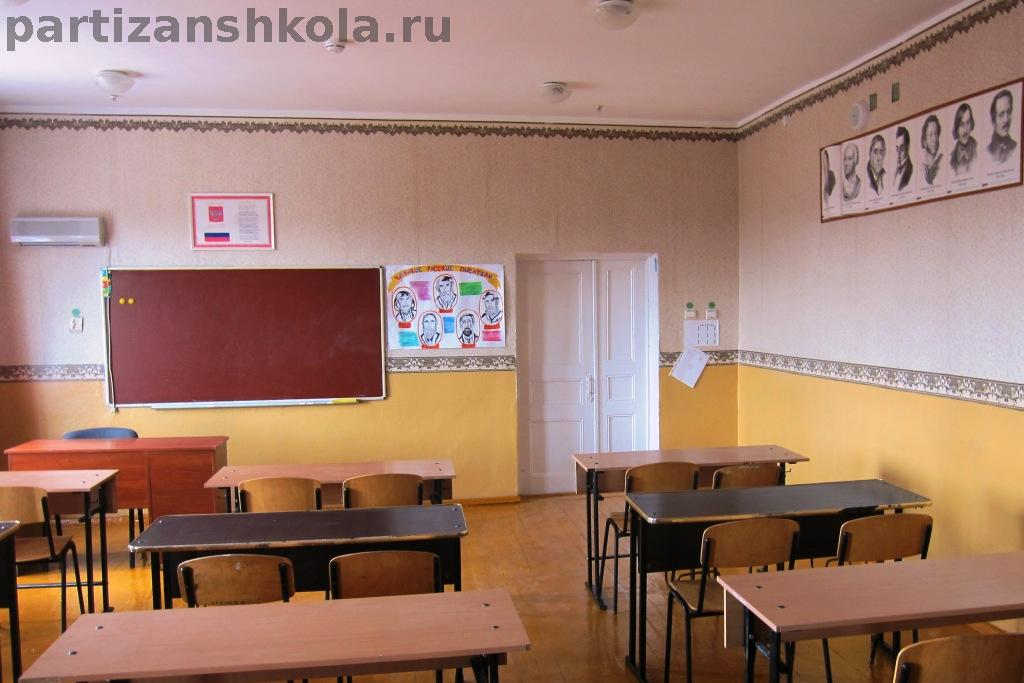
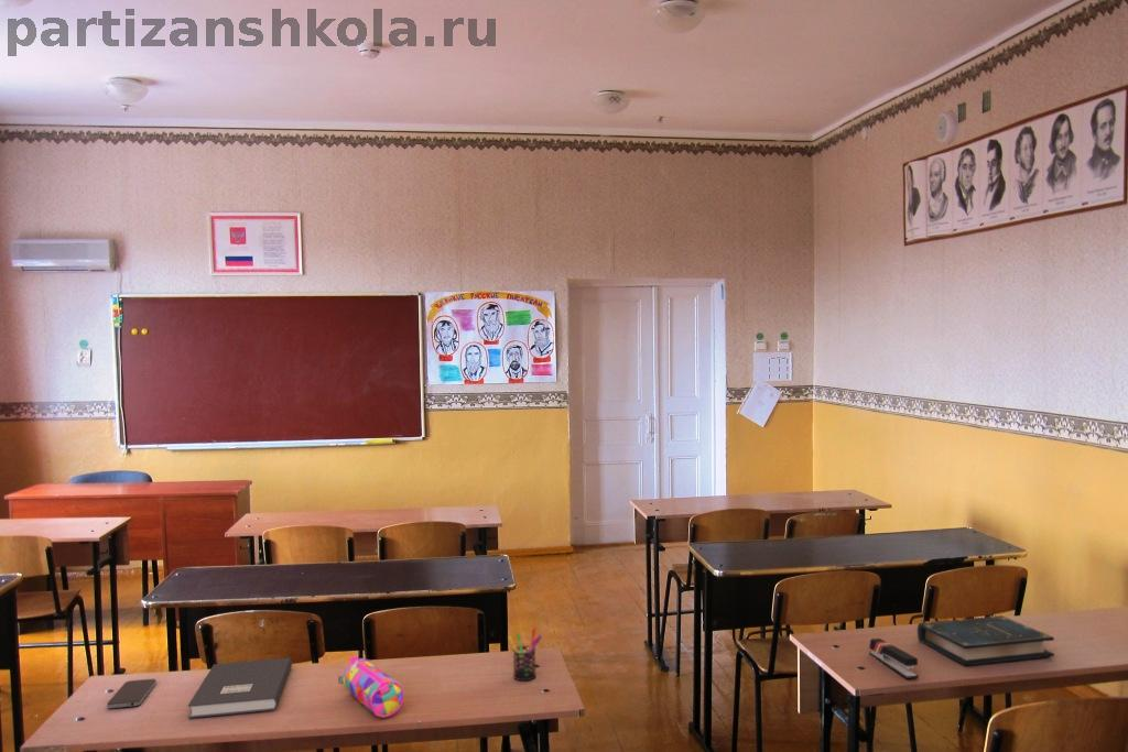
+ pen holder (524, 653)
+ pencil case (371, 686)
+ stapler (892, 655)
+ book (243, 685)
+ book (983, 639)
+ smartphone (132, 693)
